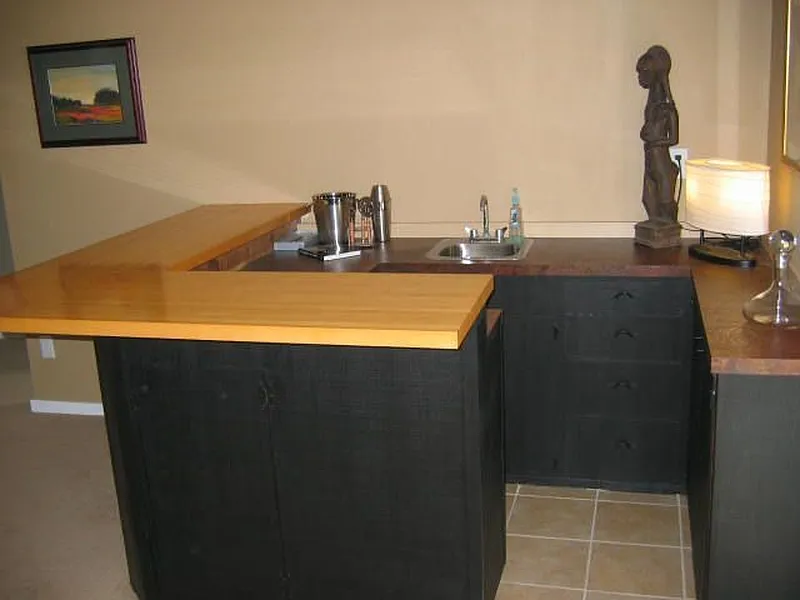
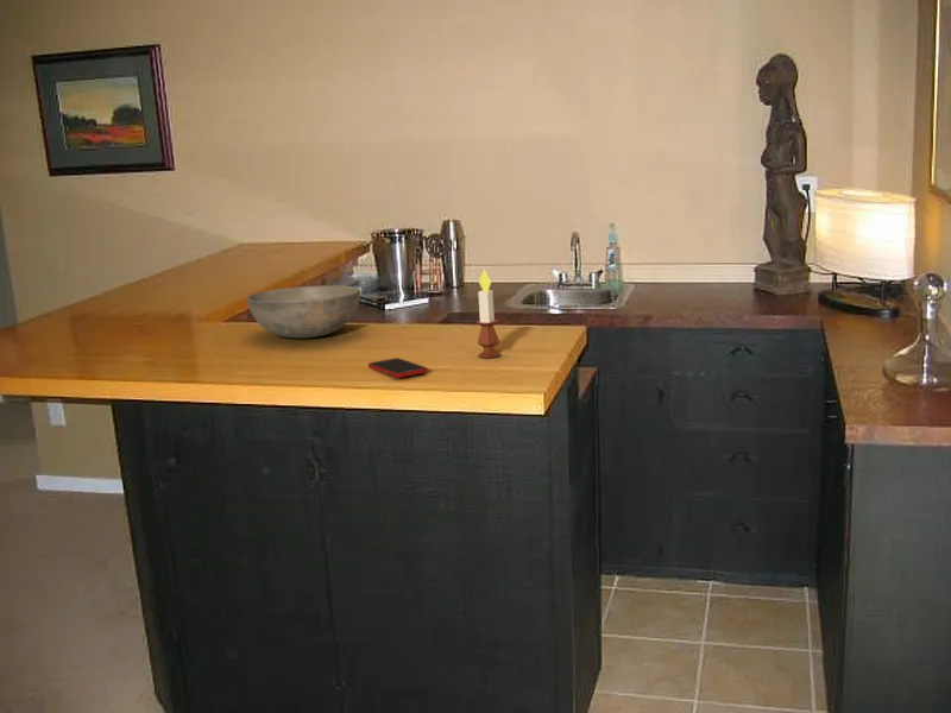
+ cell phone (397, 367)
+ bowl (306, 313)
+ candle (486, 311)
